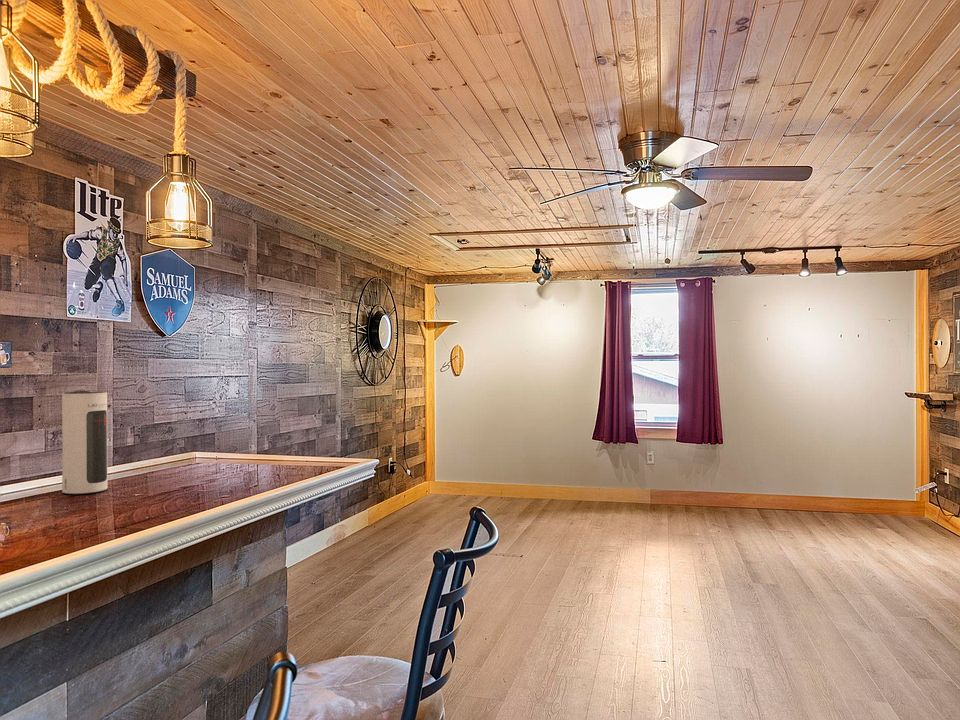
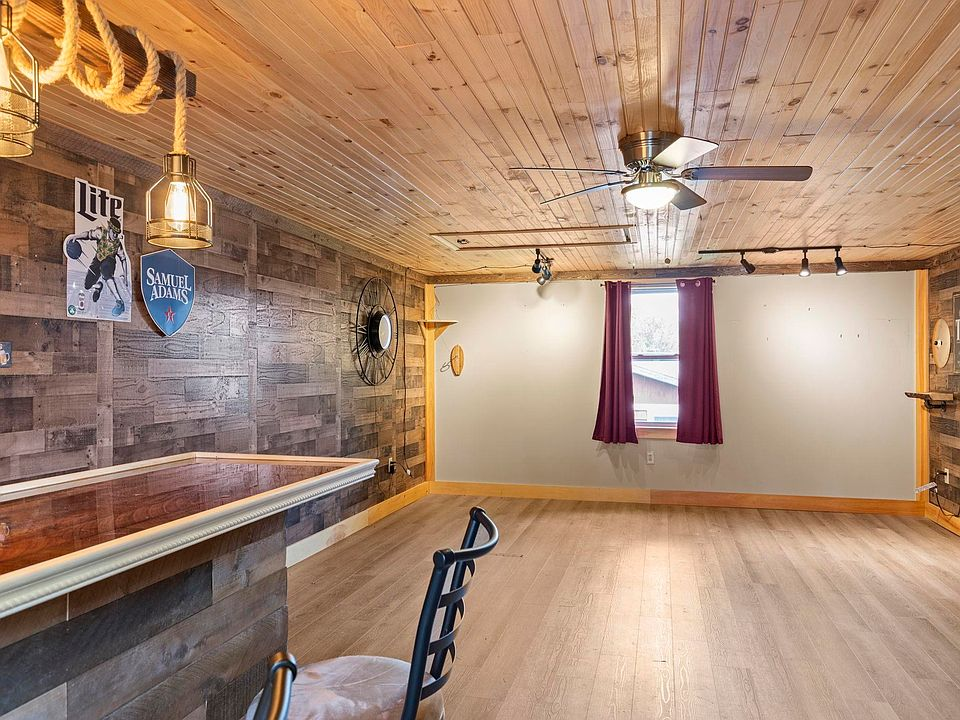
- speaker (84, 440)
